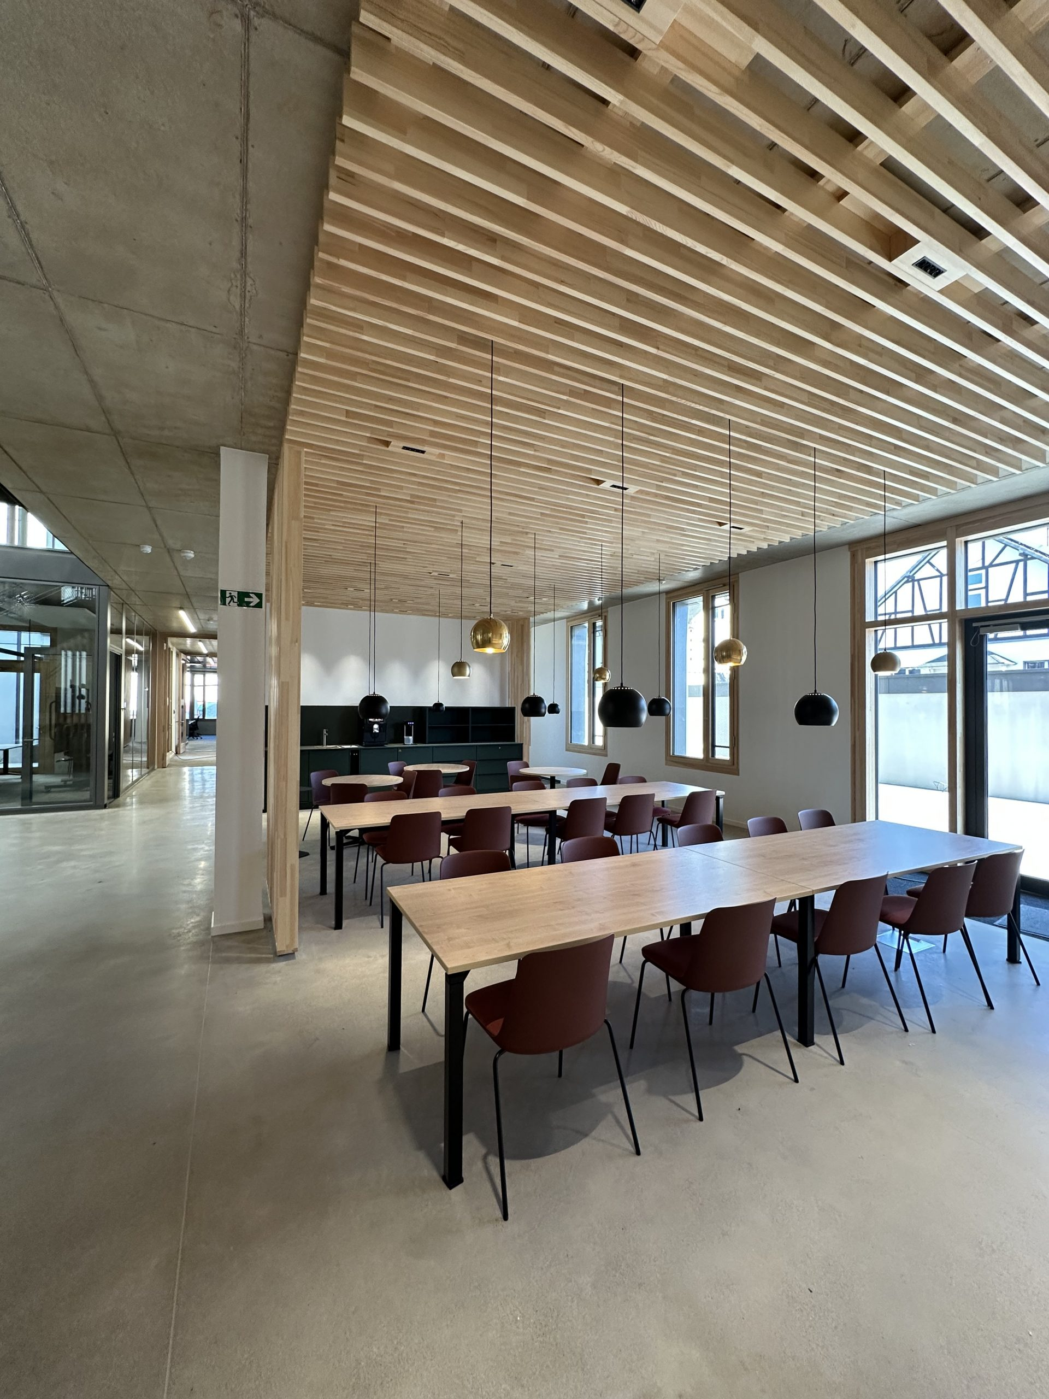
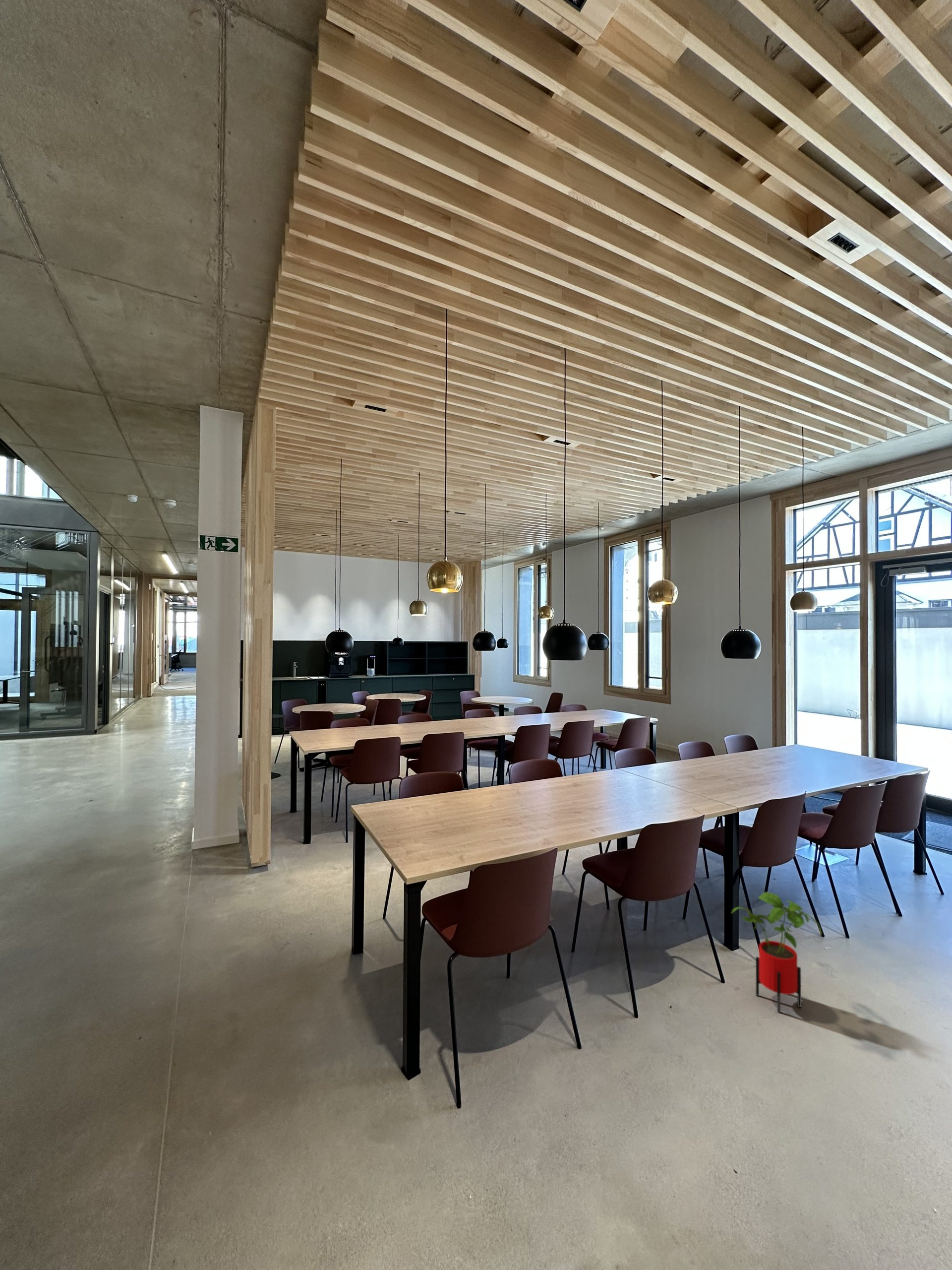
+ house plant (775, 945)
